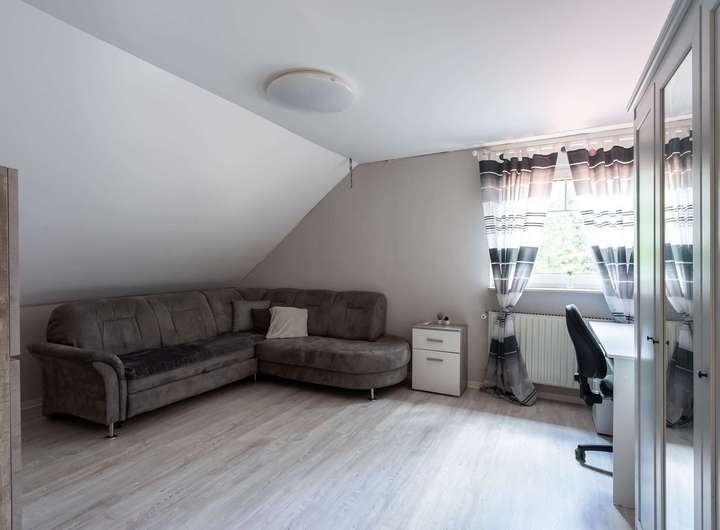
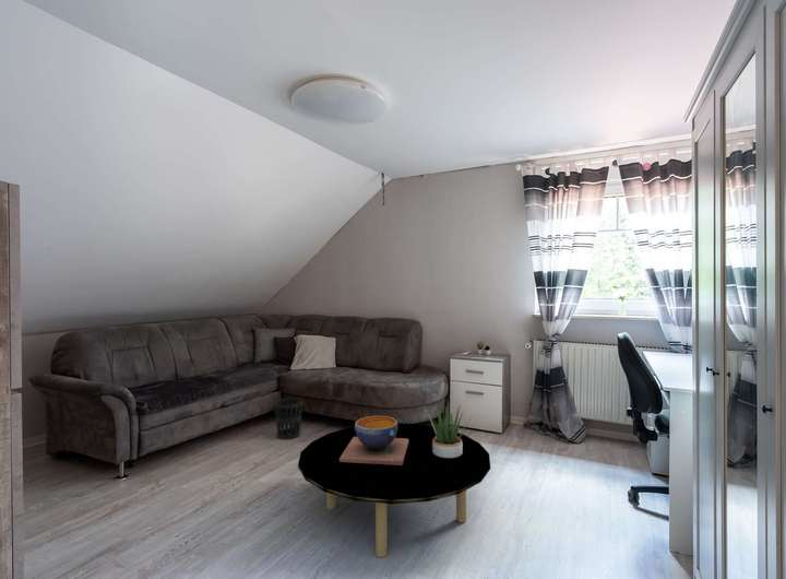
+ wastebasket (288, 418)
+ coffee table (394, 483)
+ decorative bowl (376, 436)
+ potted plant (446, 429)
